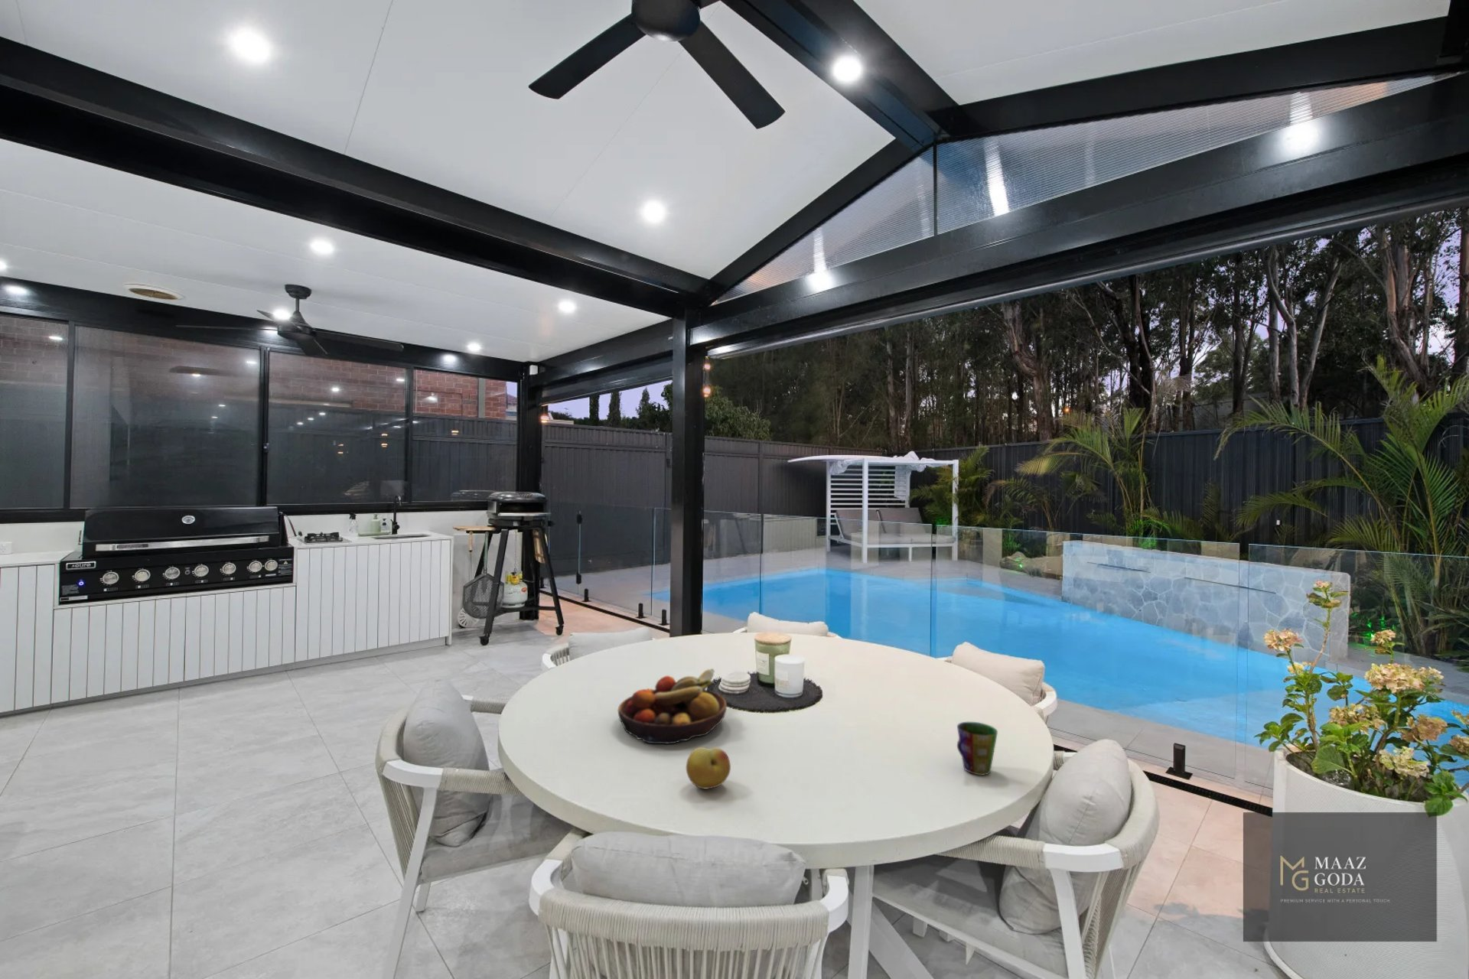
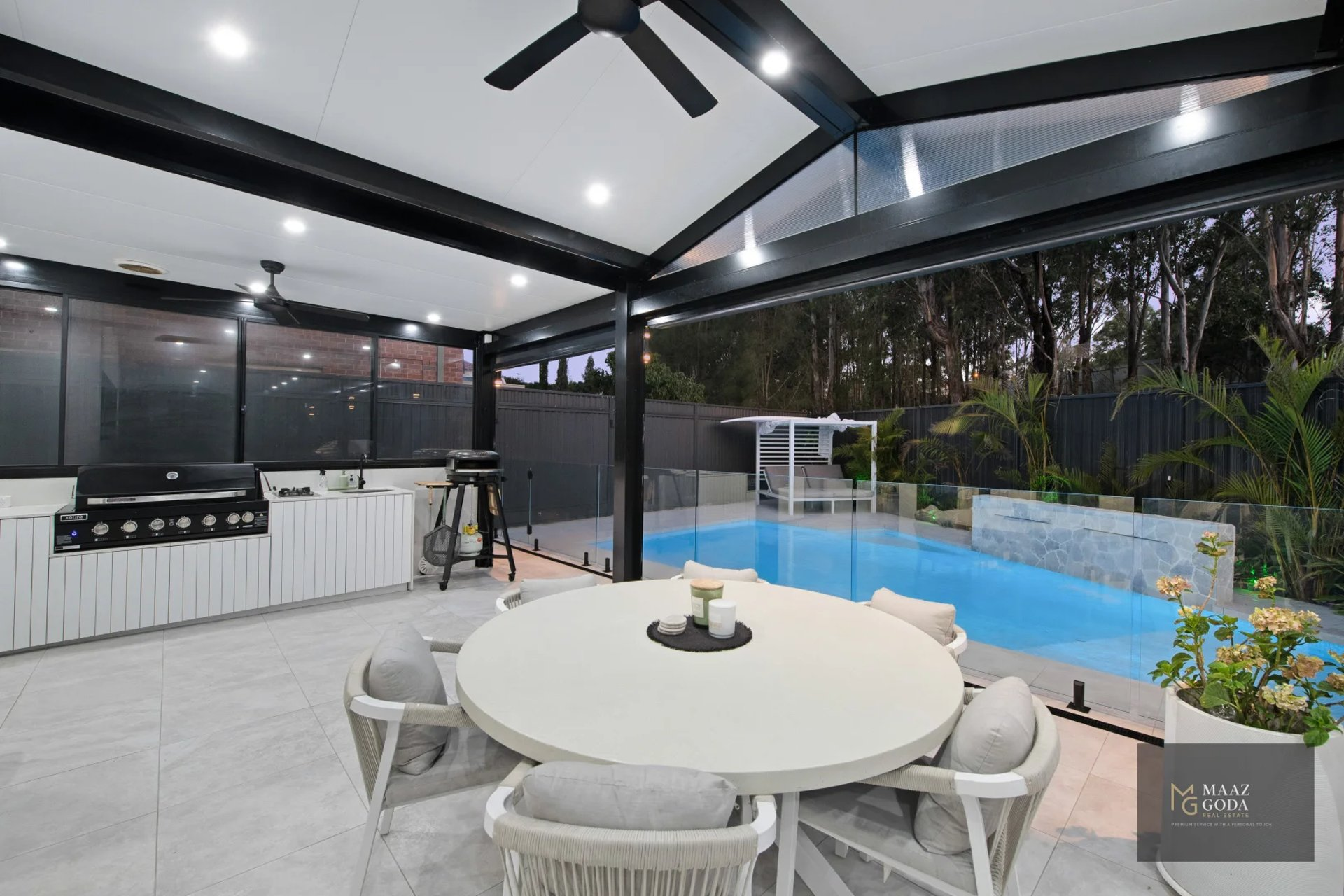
- cup (973, 751)
- fruit (708, 767)
- fruit bowl (672, 699)
